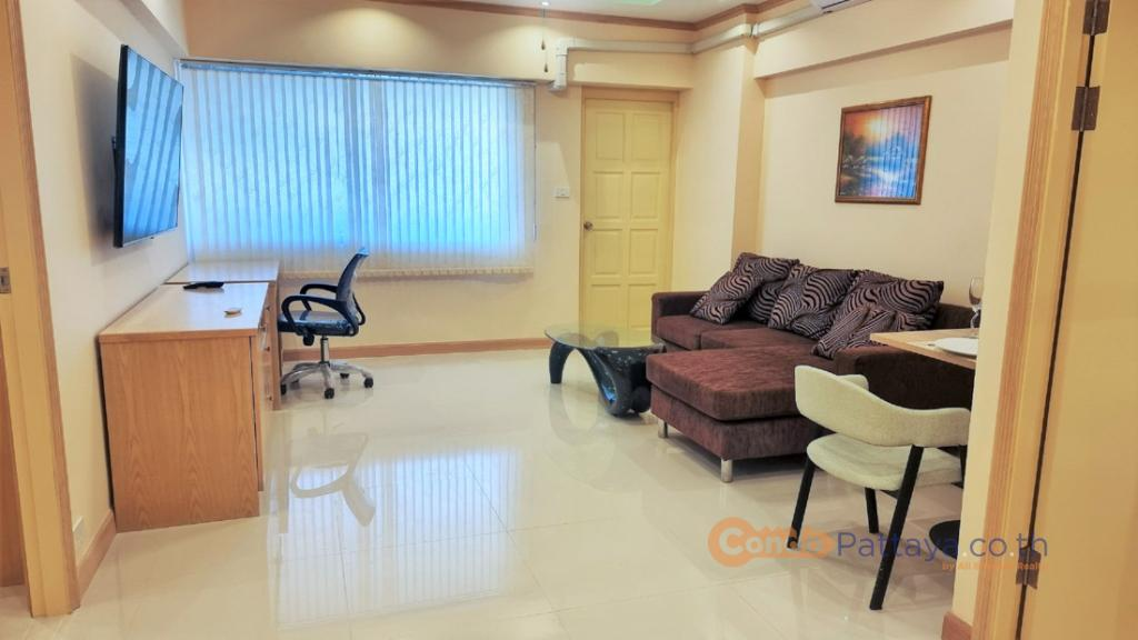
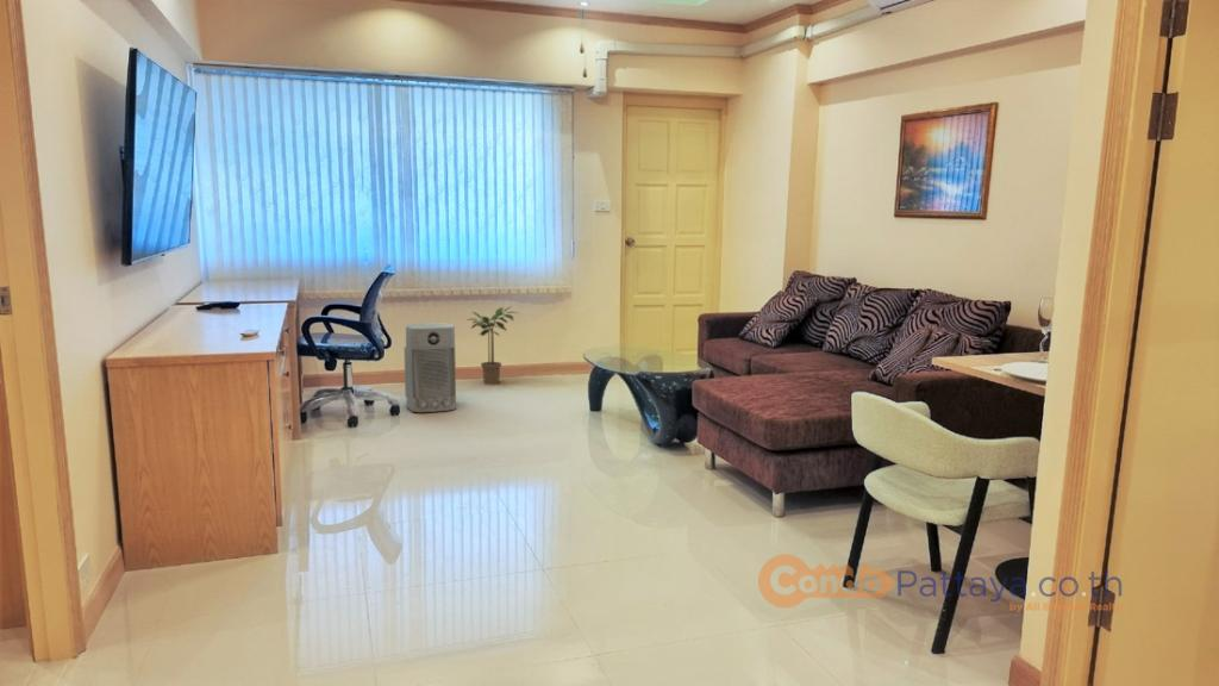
+ potted plant (492, 344)
+ air purifier (430, 366)
